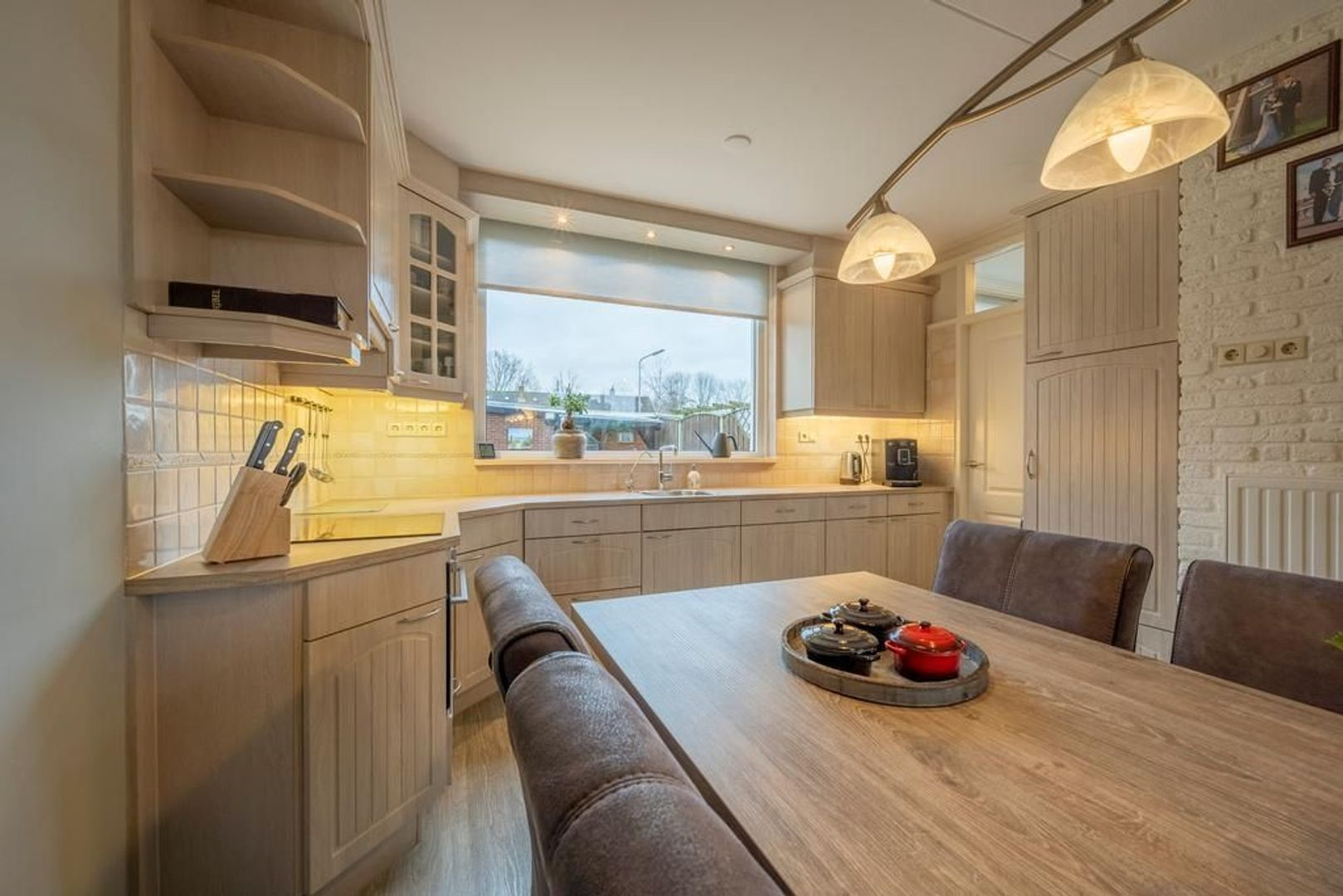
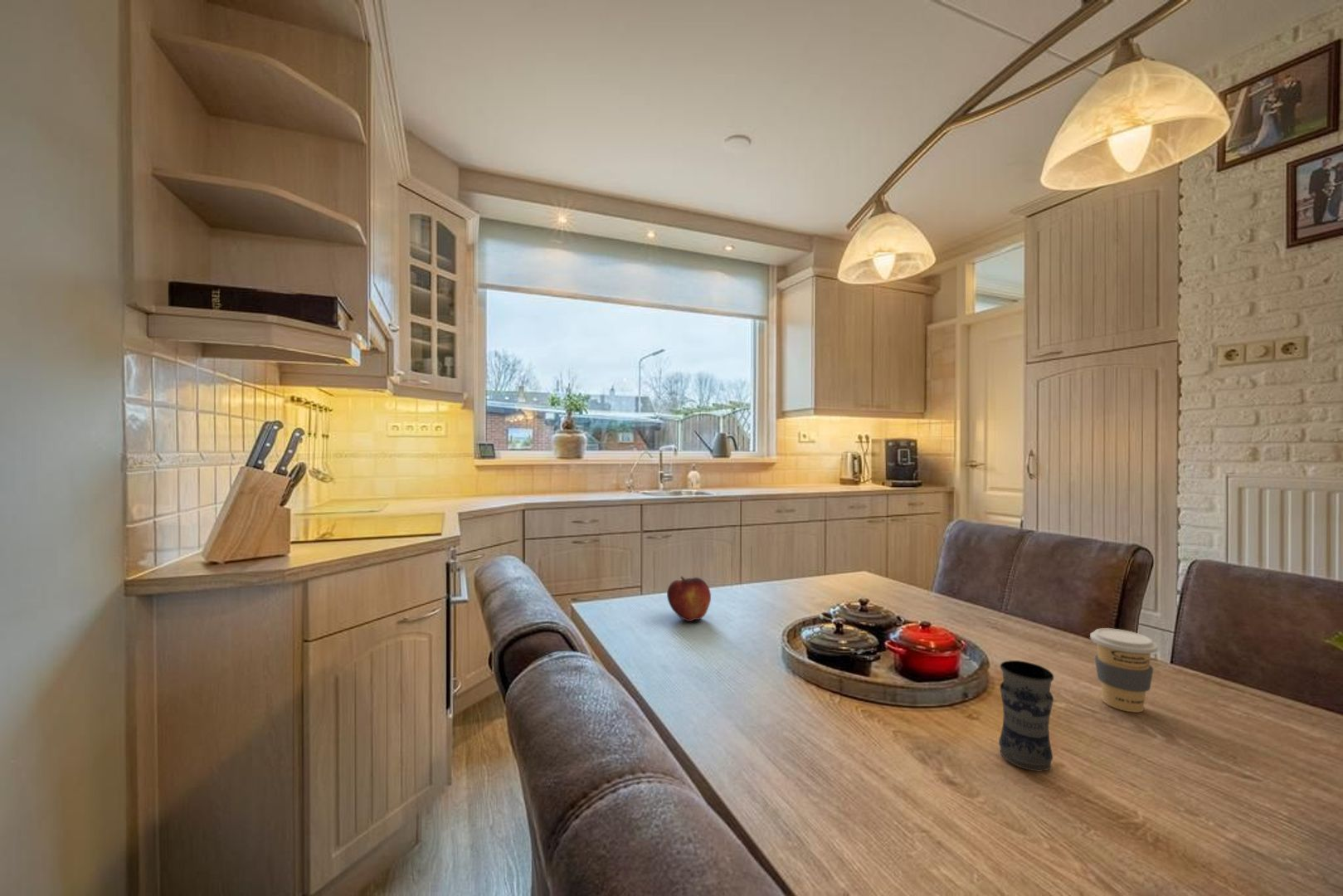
+ jar (1025, 713)
+ coffee cup (1122, 670)
+ fruit (689, 597)
